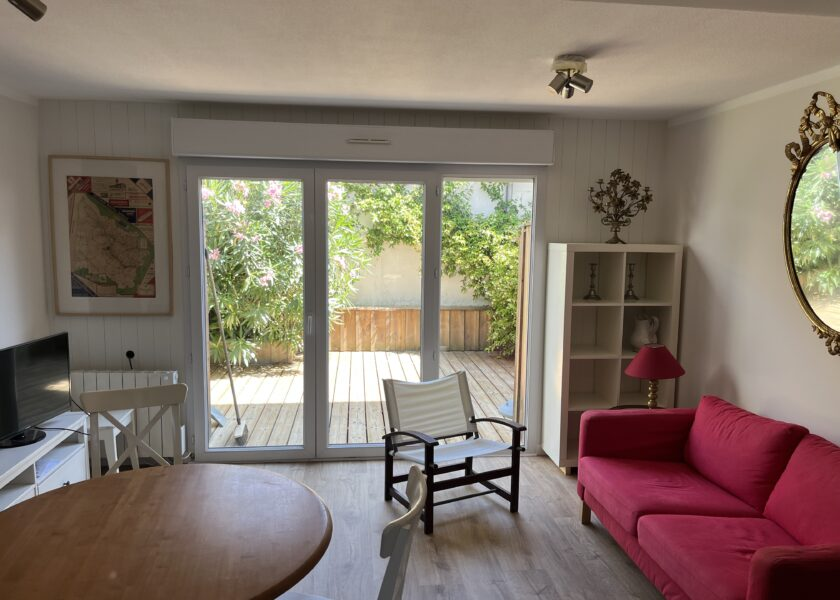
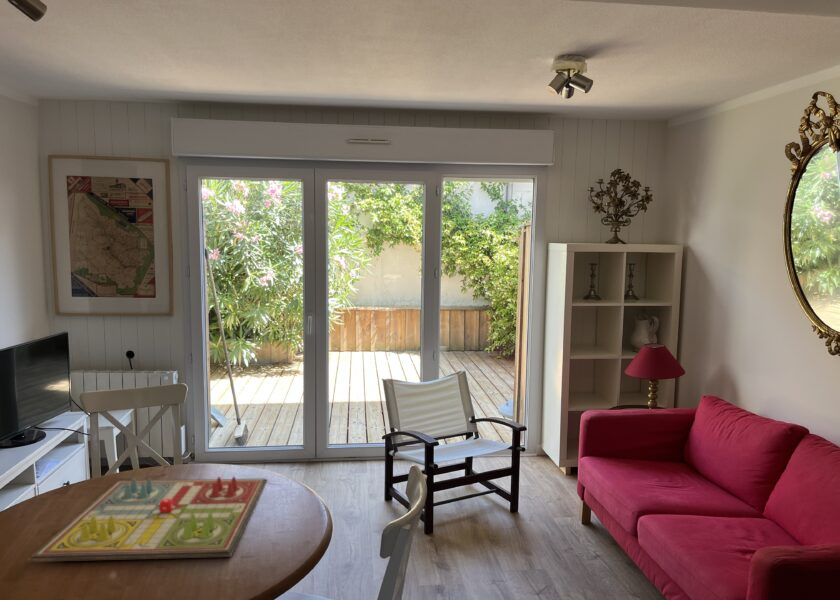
+ gameboard (166, 506)
